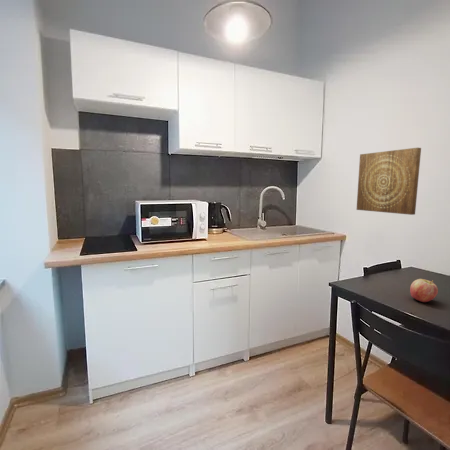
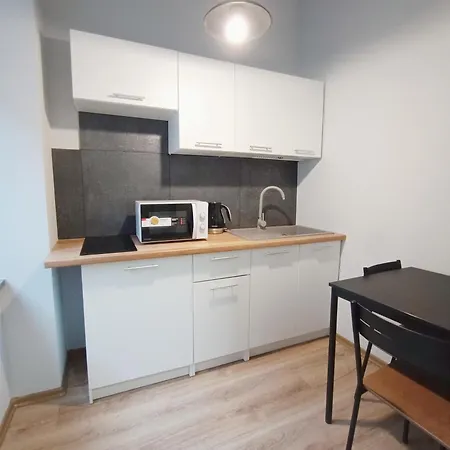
- wall art (385, 182)
- apple (423, 290)
